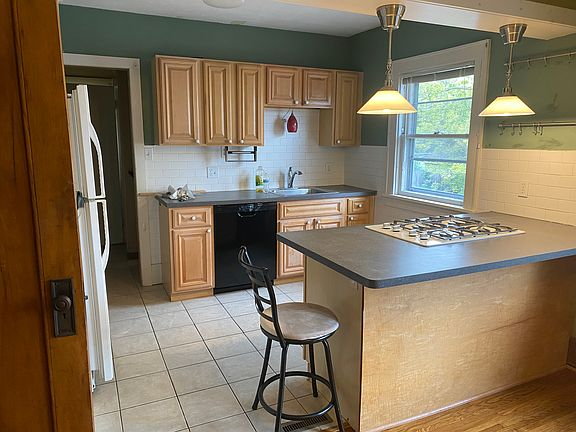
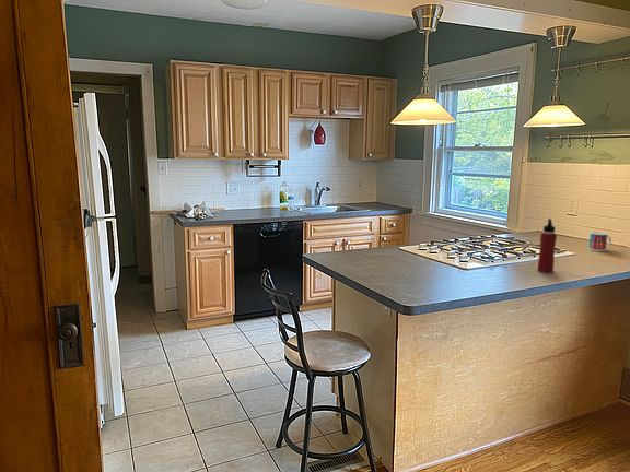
+ water bottle (547, 245)
+ mug (599, 240)
